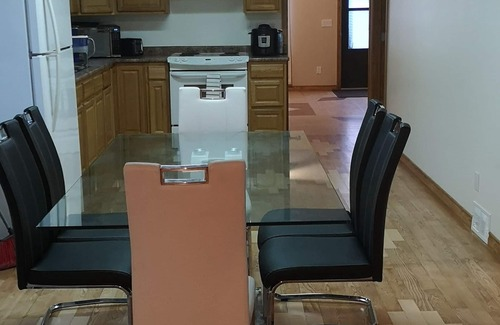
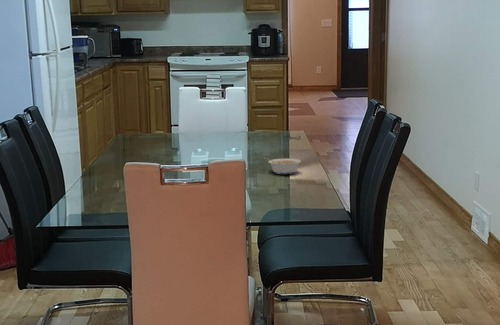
+ legume (283, 165)
